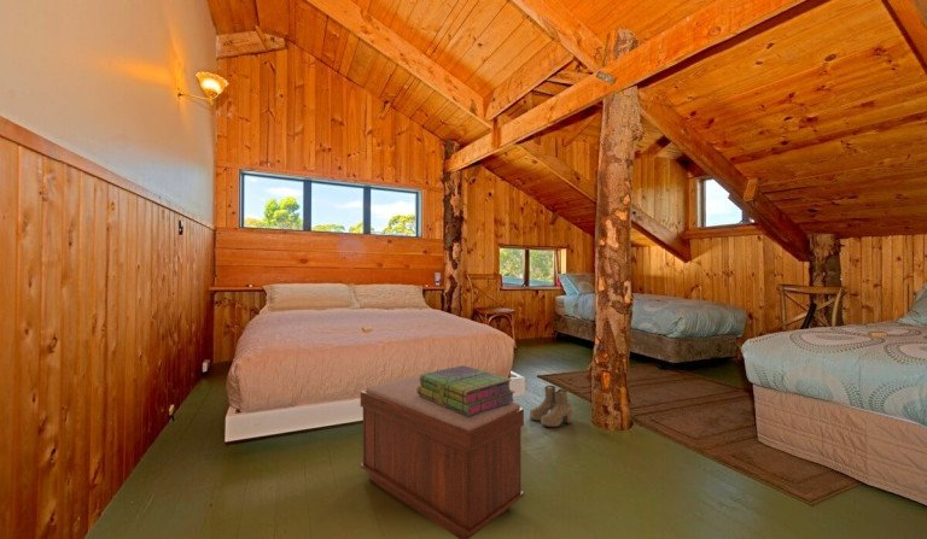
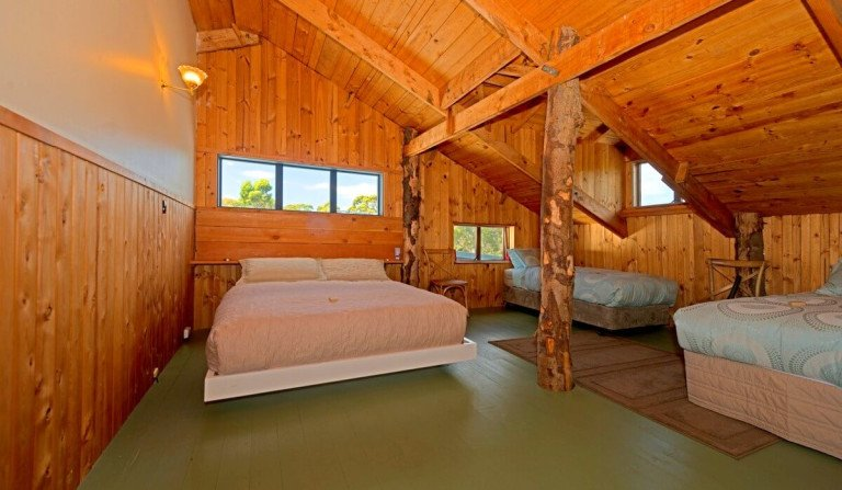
- bench (437, 441)
- boots (550, 404)
- stack of books (464, 387)
